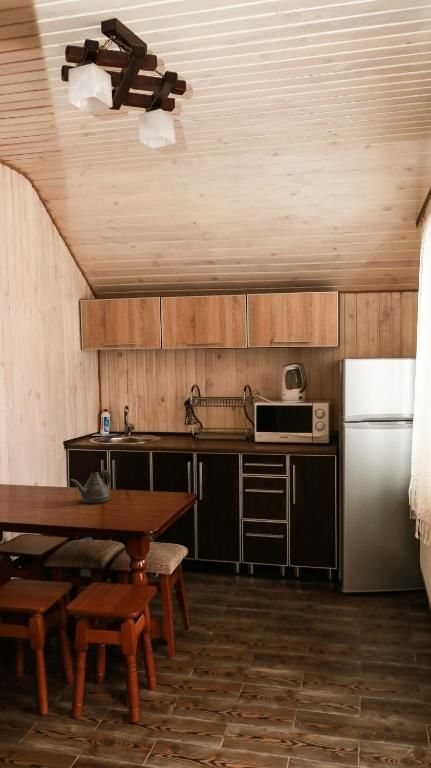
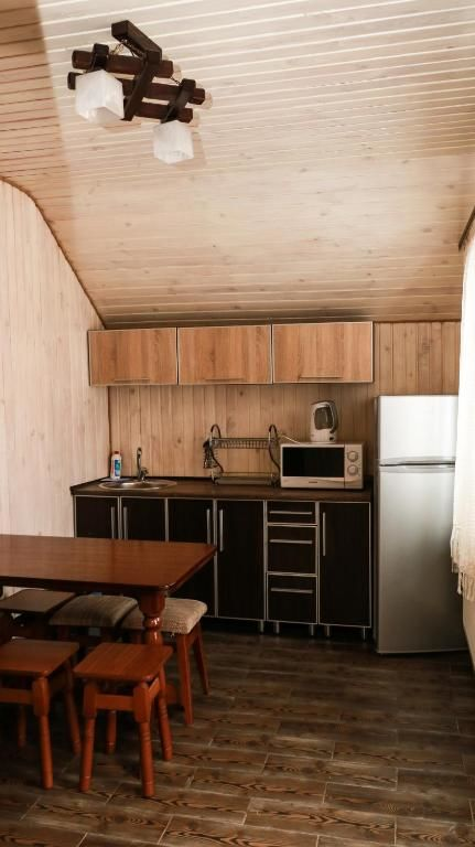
- teapot (90, 487)
